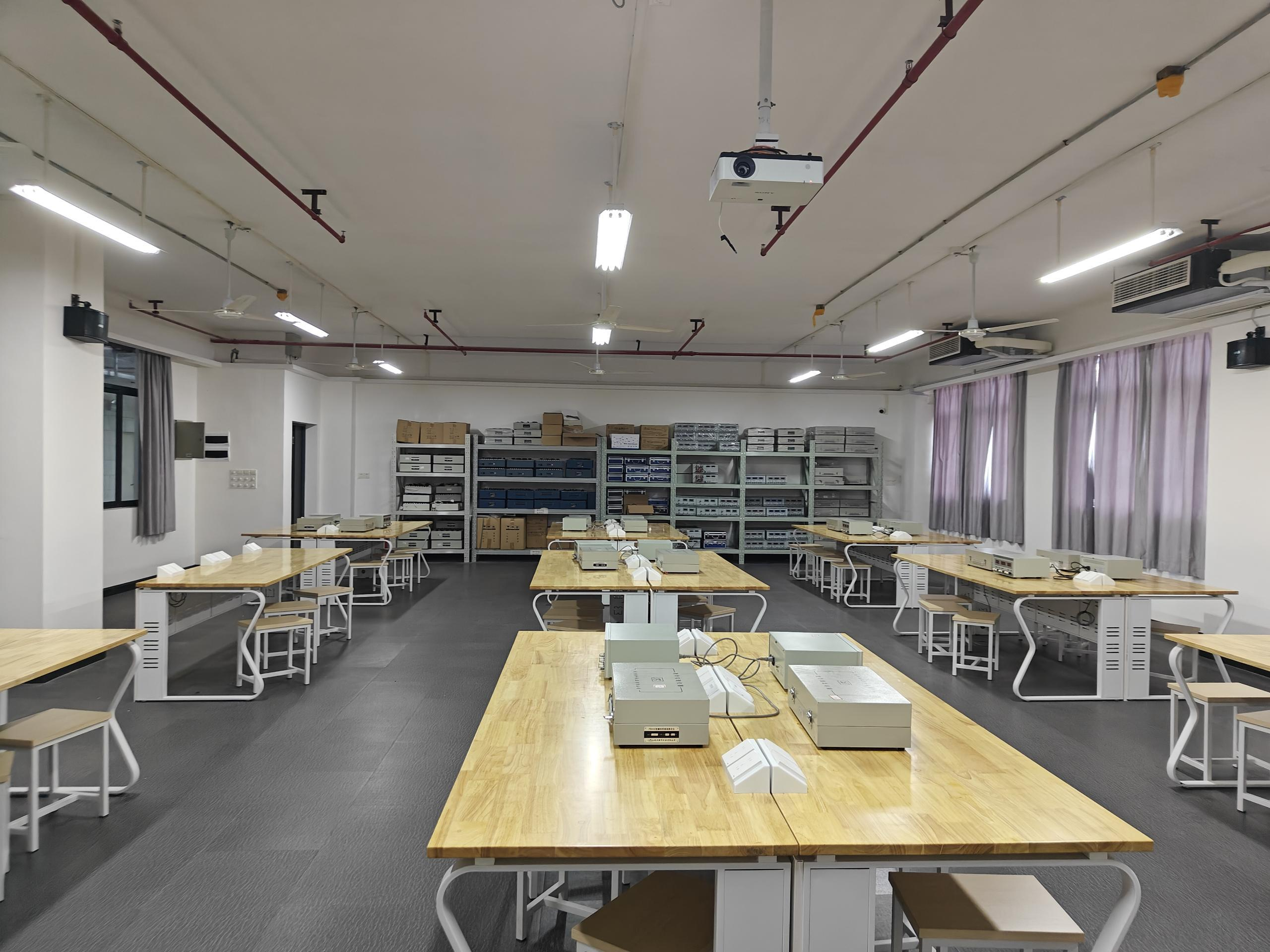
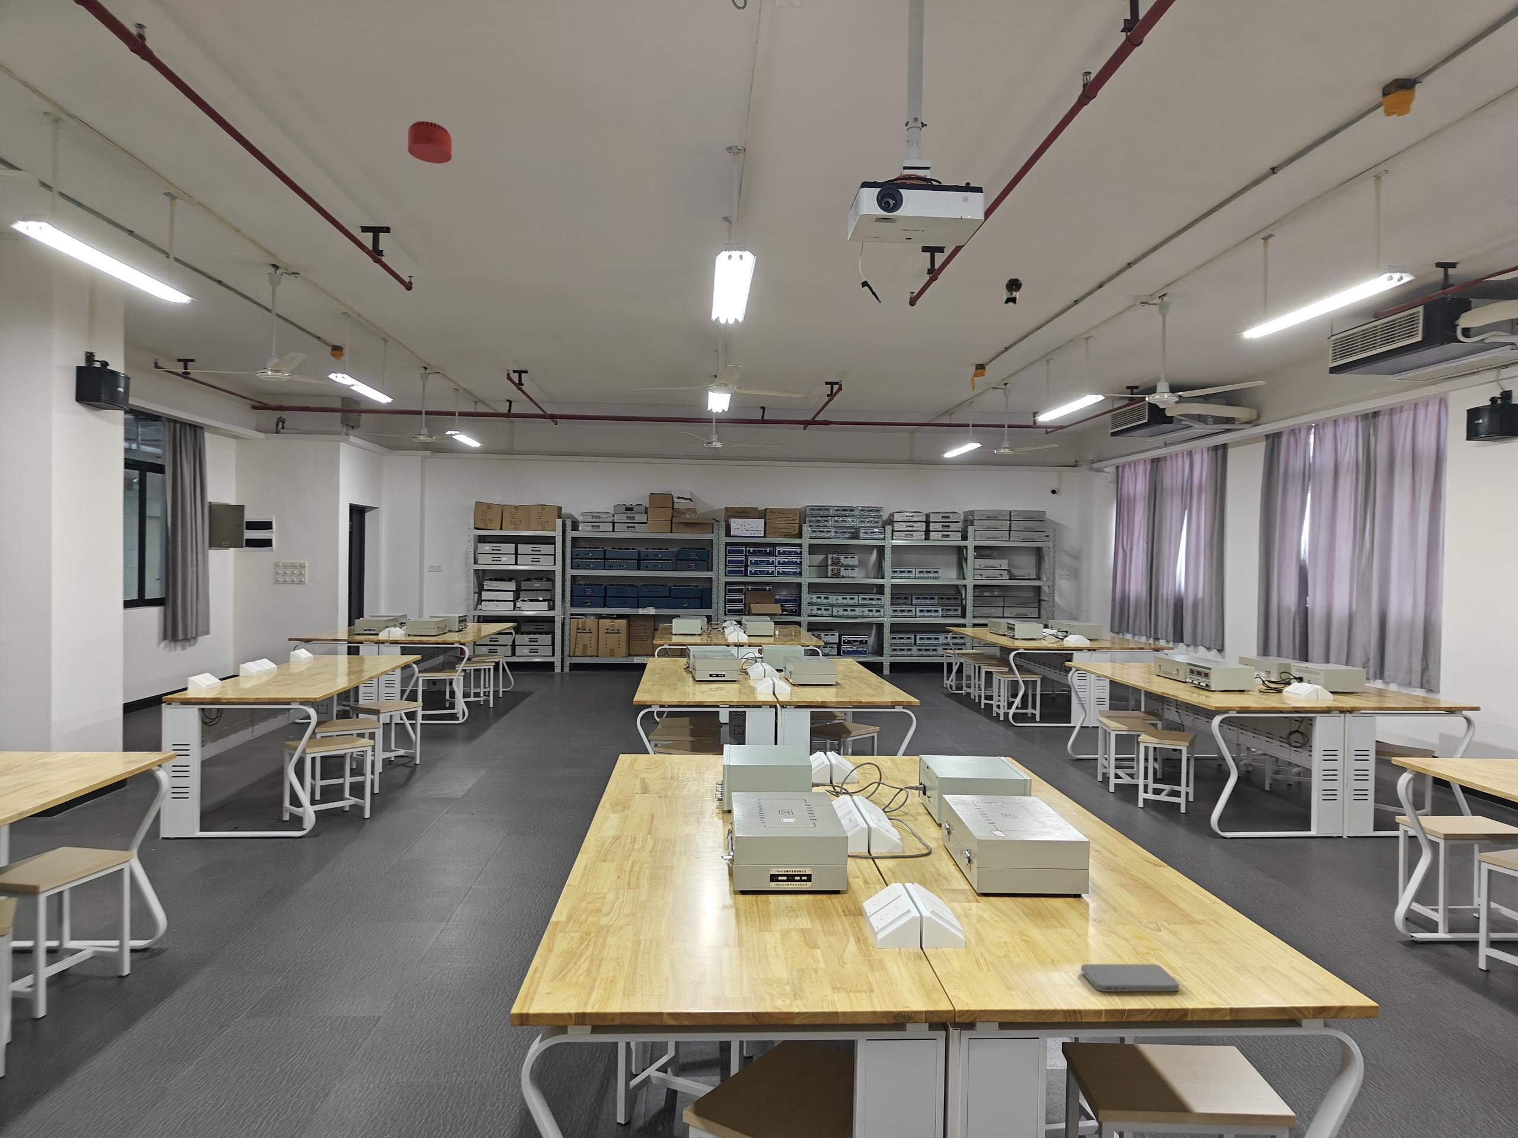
+ security camera (1012, 292)
+ smoke detector (430, 141)
+ smartphone (1128, 978)
